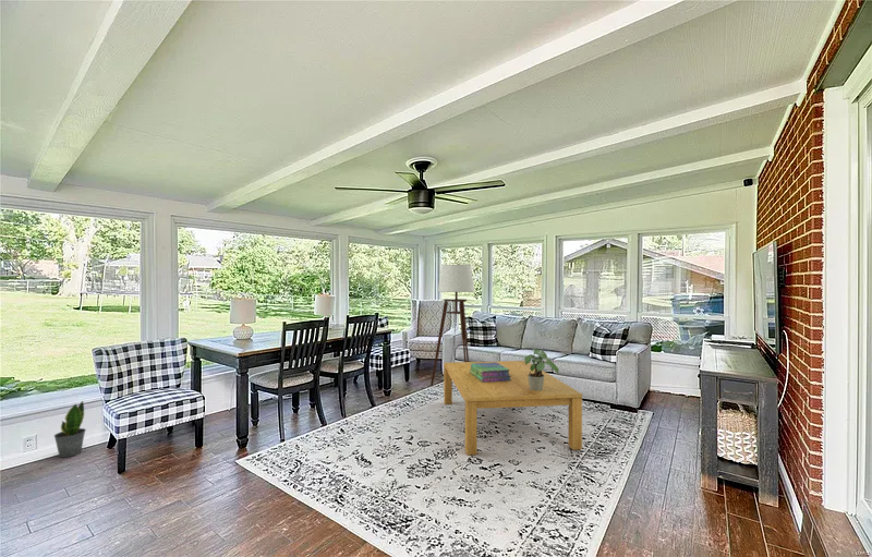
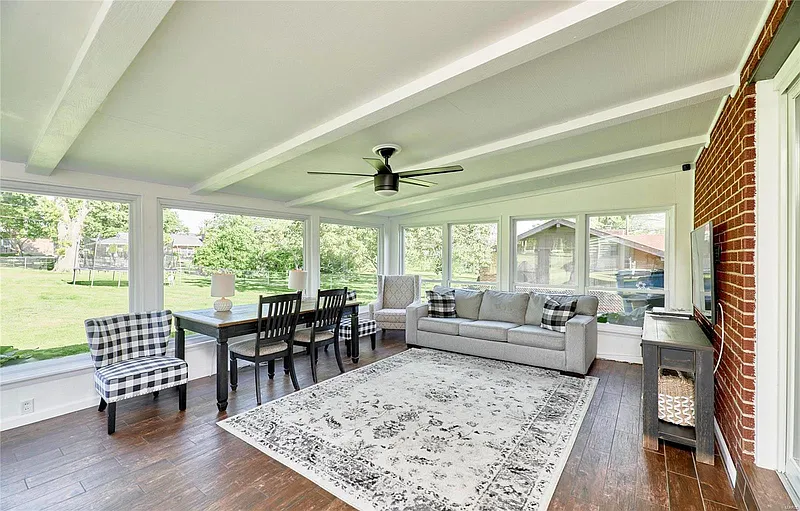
- floor lamp (455, 326)
- stack of books (489, 371)
- potted plant (70, 427)
- potted plant (538, 370)
- coffee table (501, 399)
